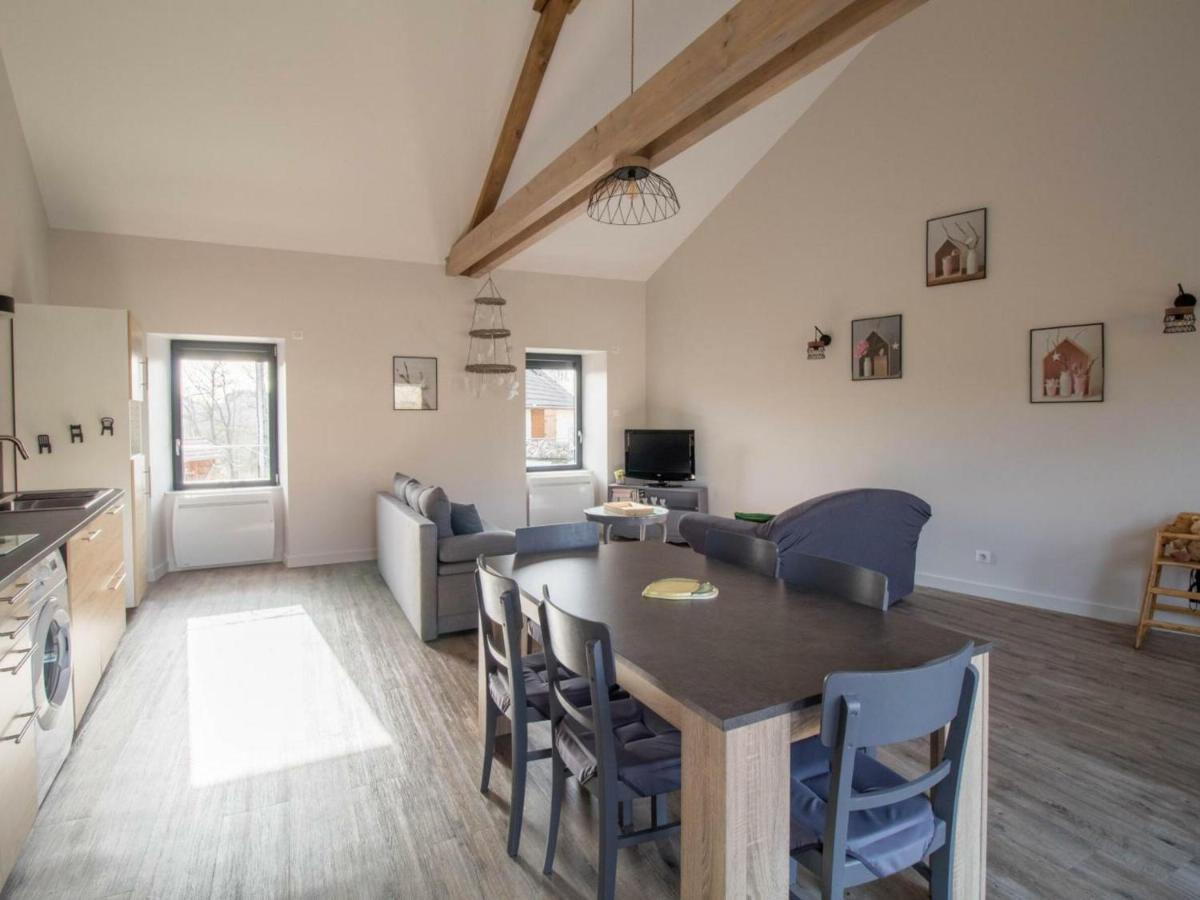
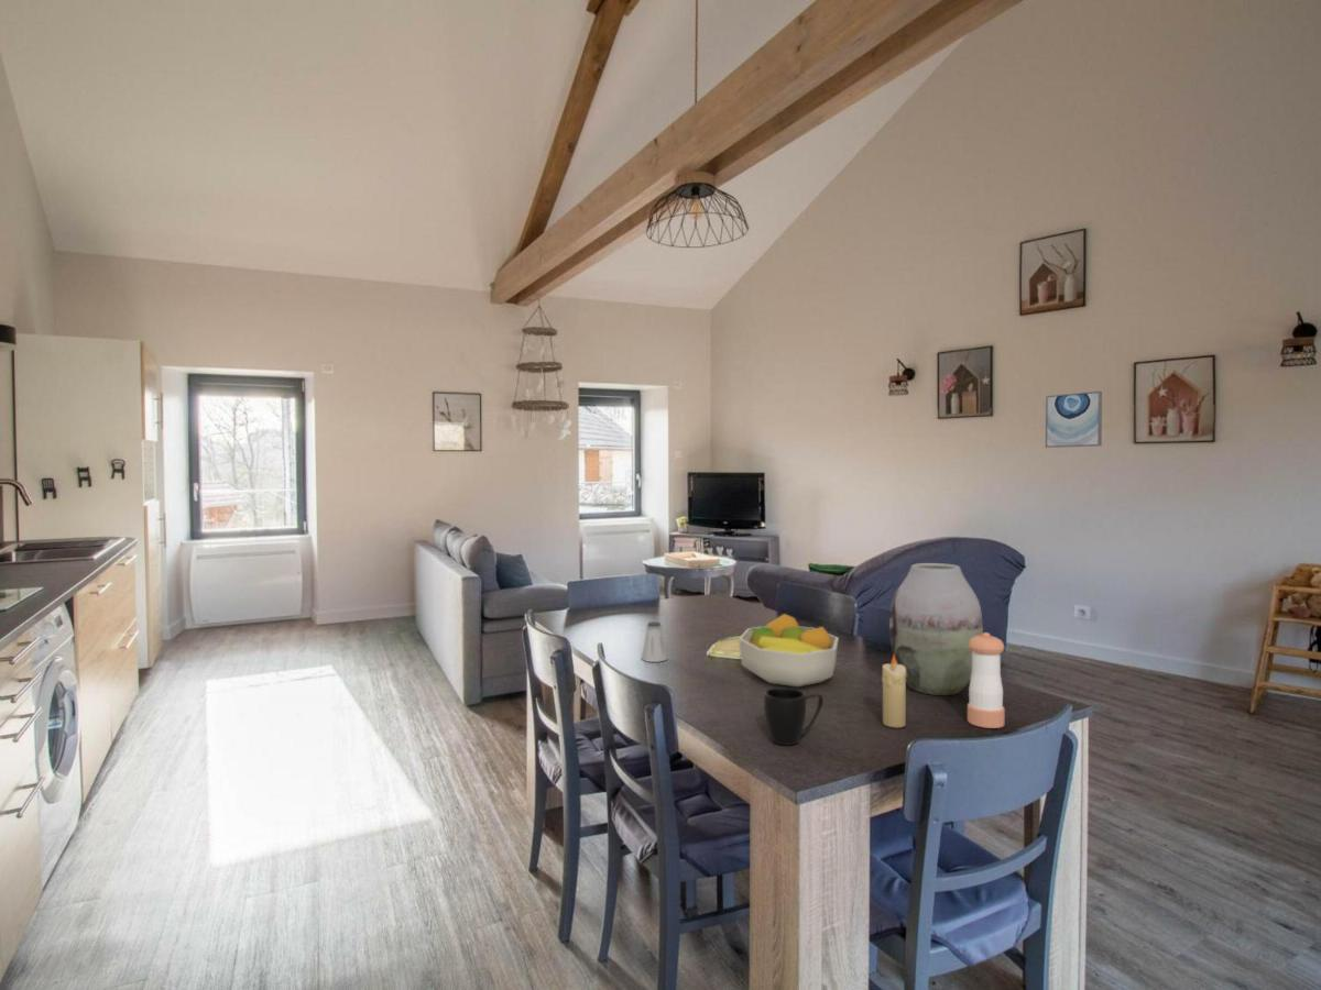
+ fruit bowl (788, 647)
+ pepper shaker (985, 678)
+ vase (935, 627)
+ saltshaker (654, 640)
+ mug (794, 716)
+ candle (894, 689)
+ wall art (1072, 420)
